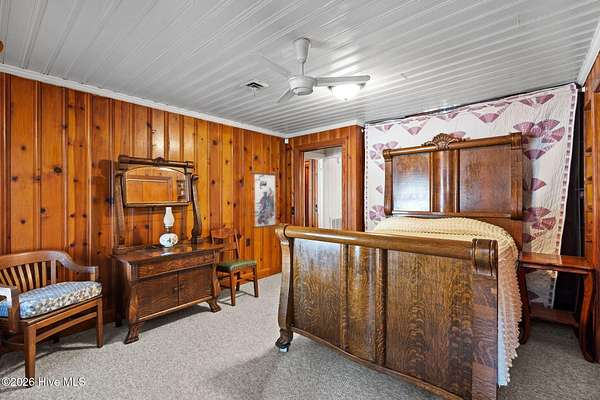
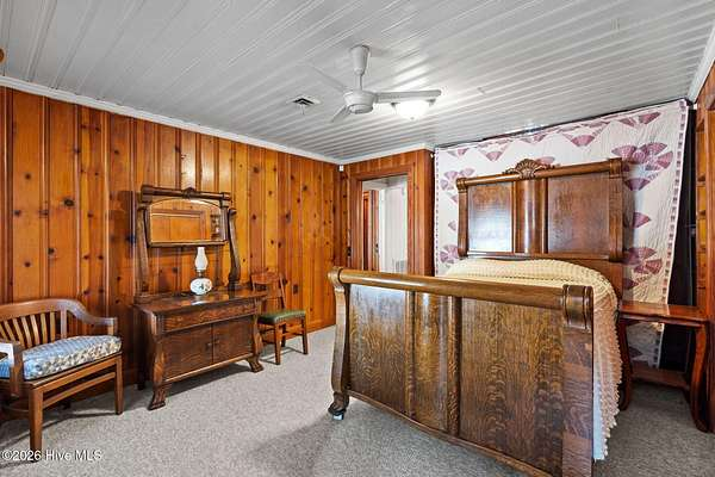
- wall scroll (265, 196)
